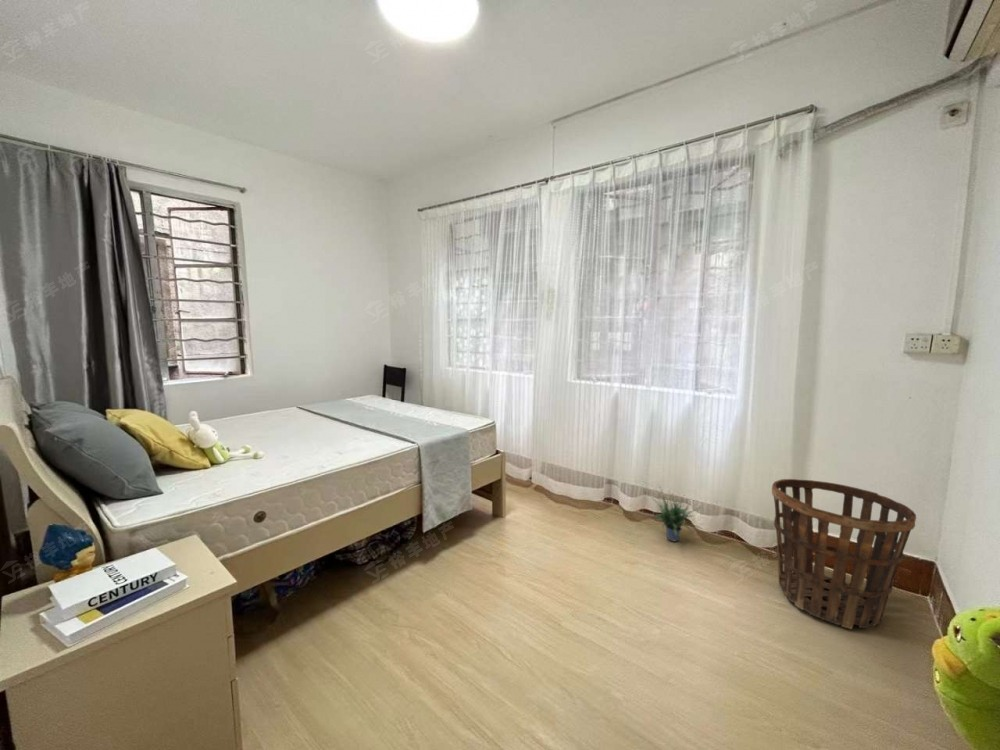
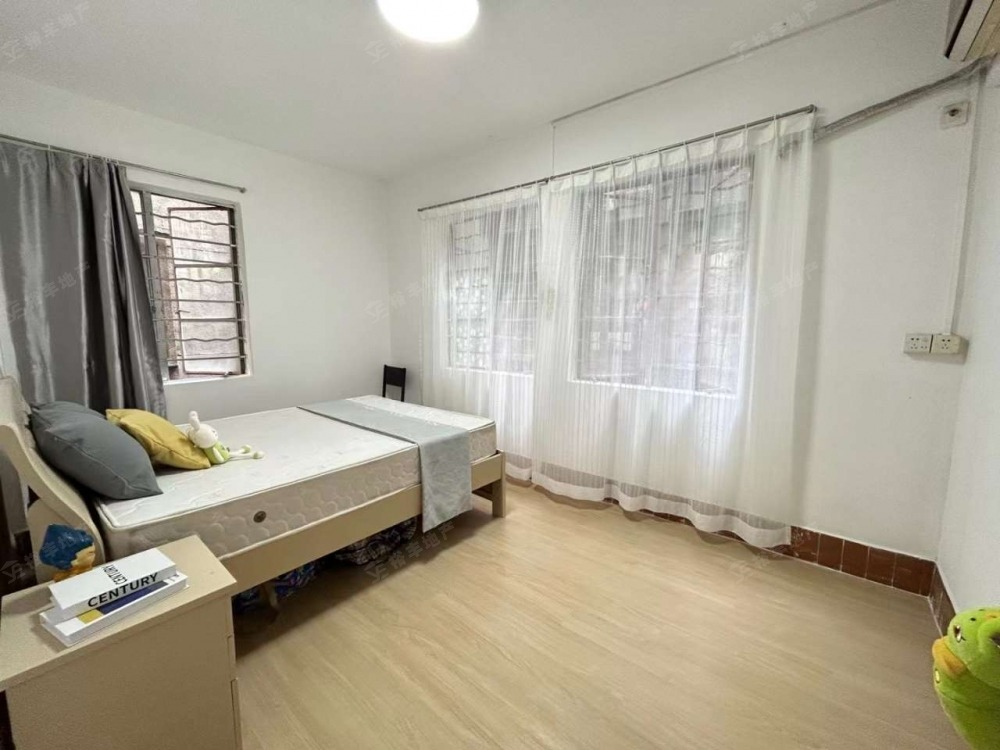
- potted plant (674, 512)
- basket (833, 548)
